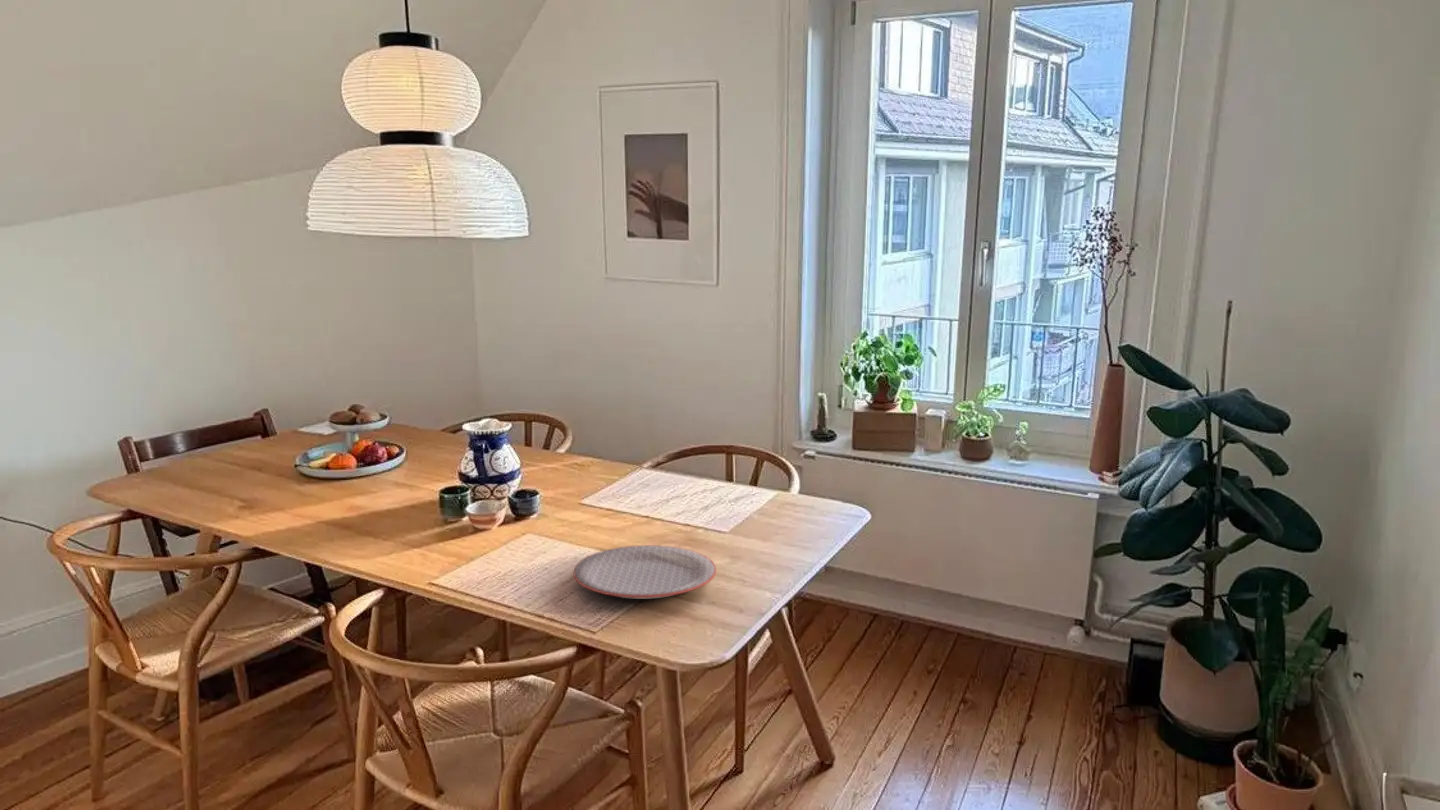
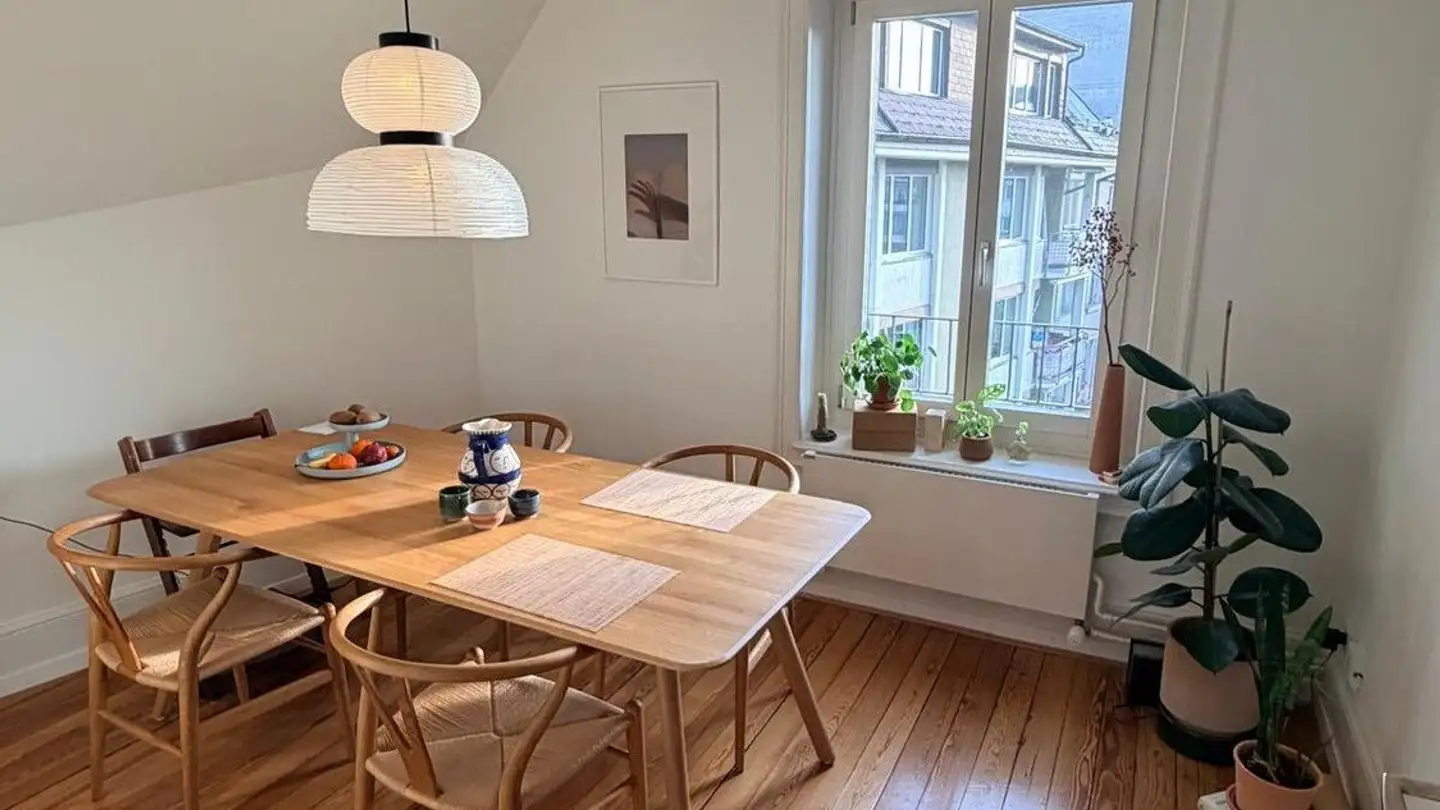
- plate (645, 573)
